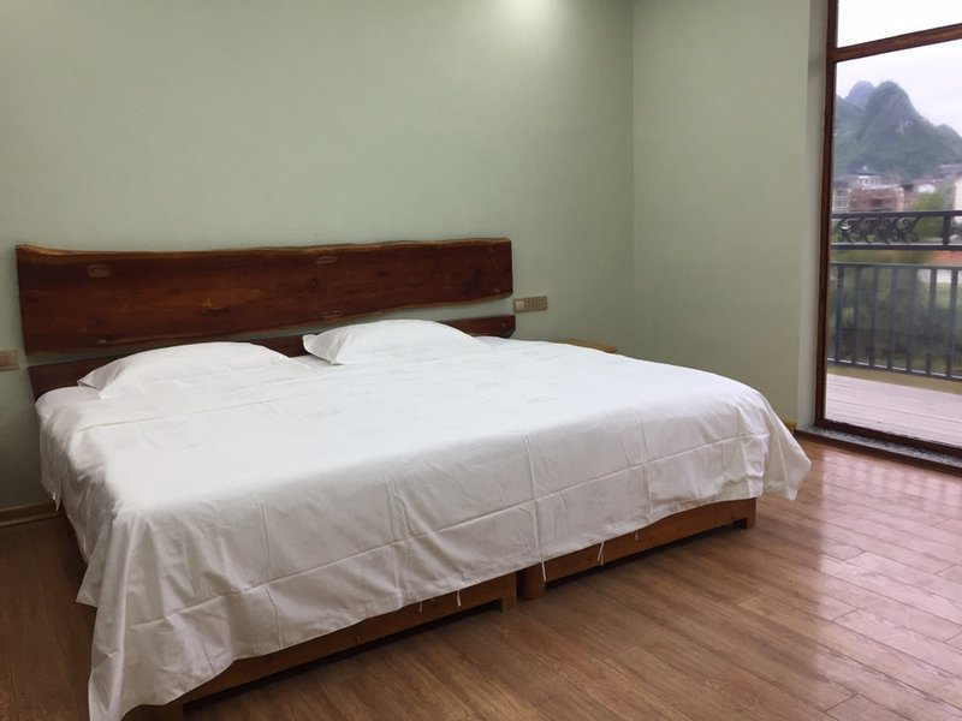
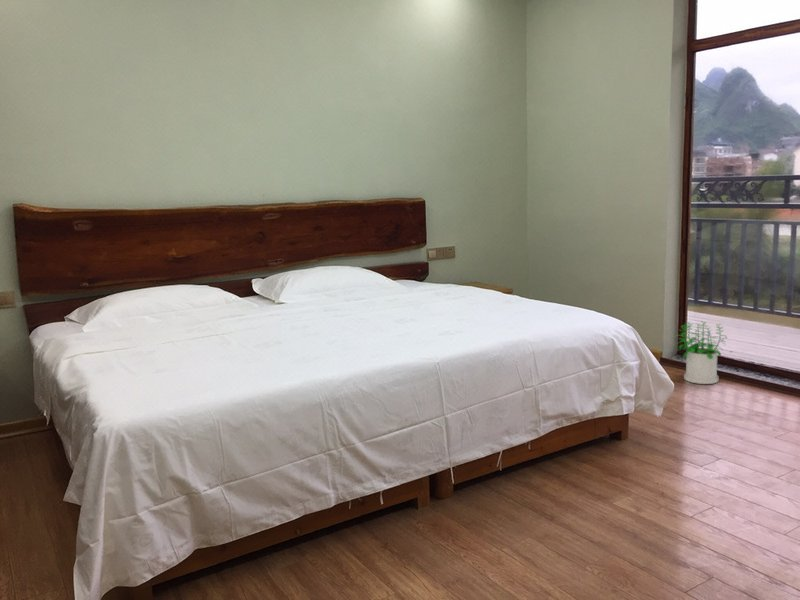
+ potted plant (698, 350)
